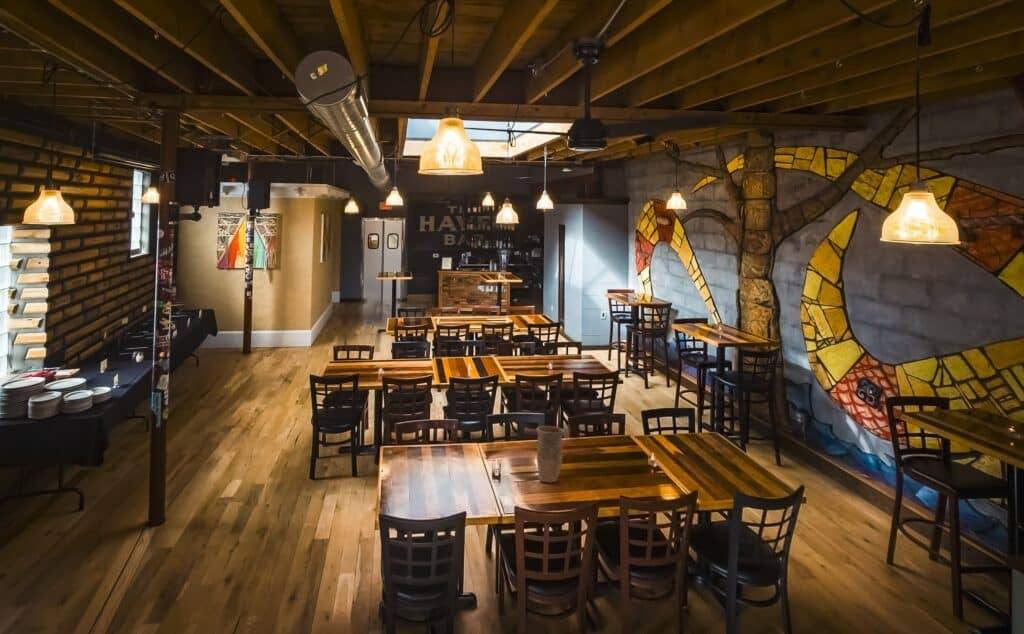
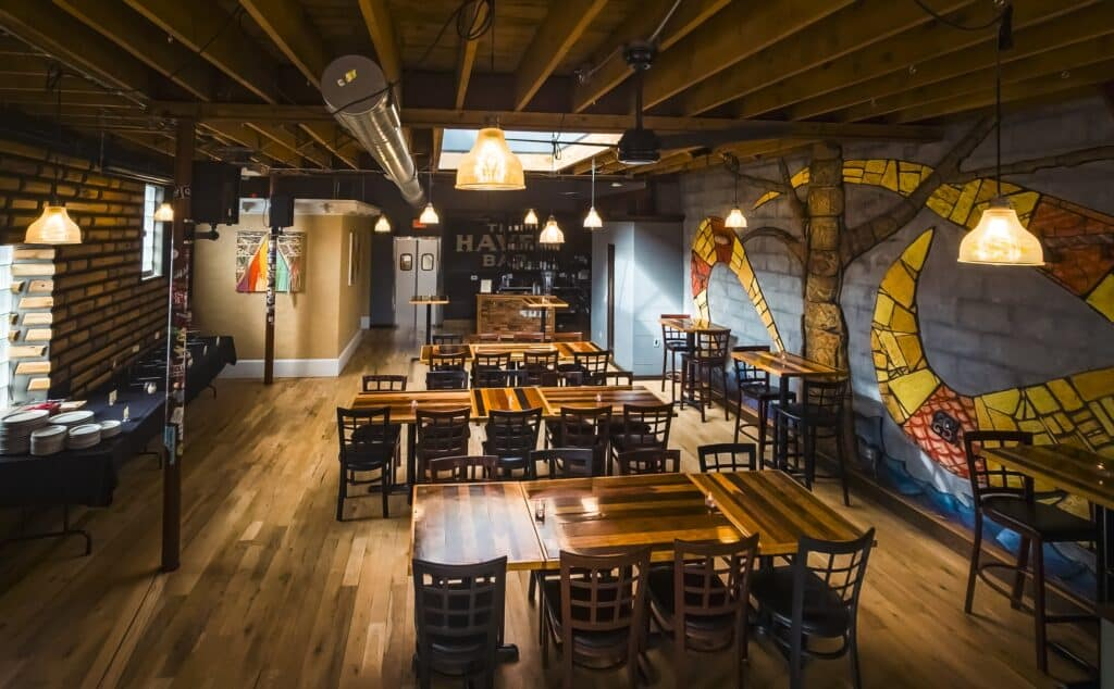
- vase (549, 454)
